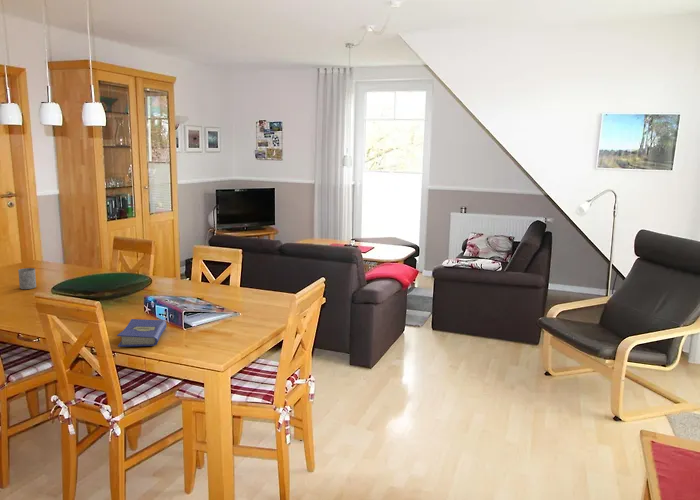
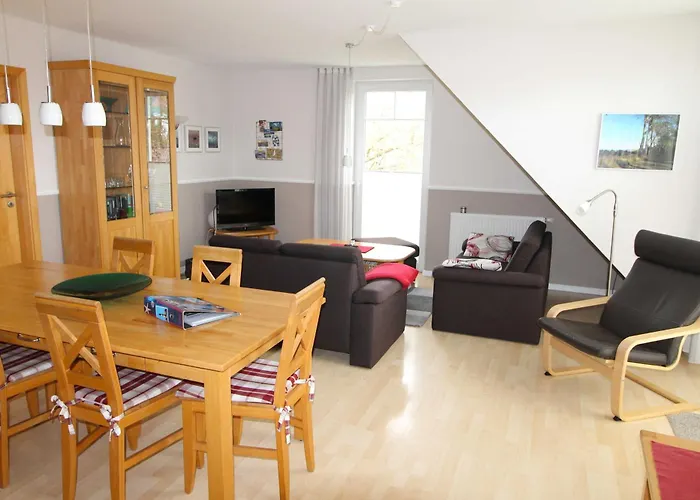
- mug (26, 279)
- hardcover book (143, 332)
